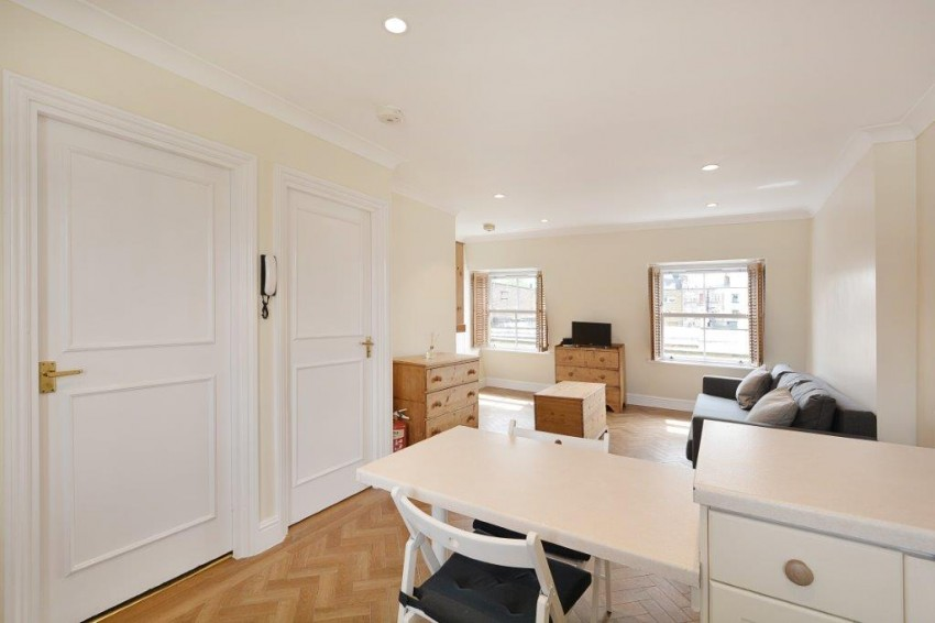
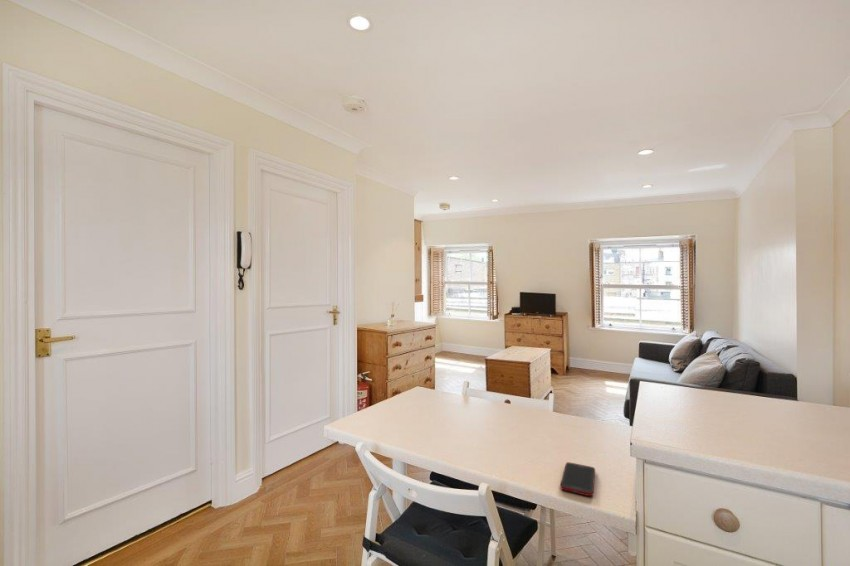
+ cell phone (578, 478)
